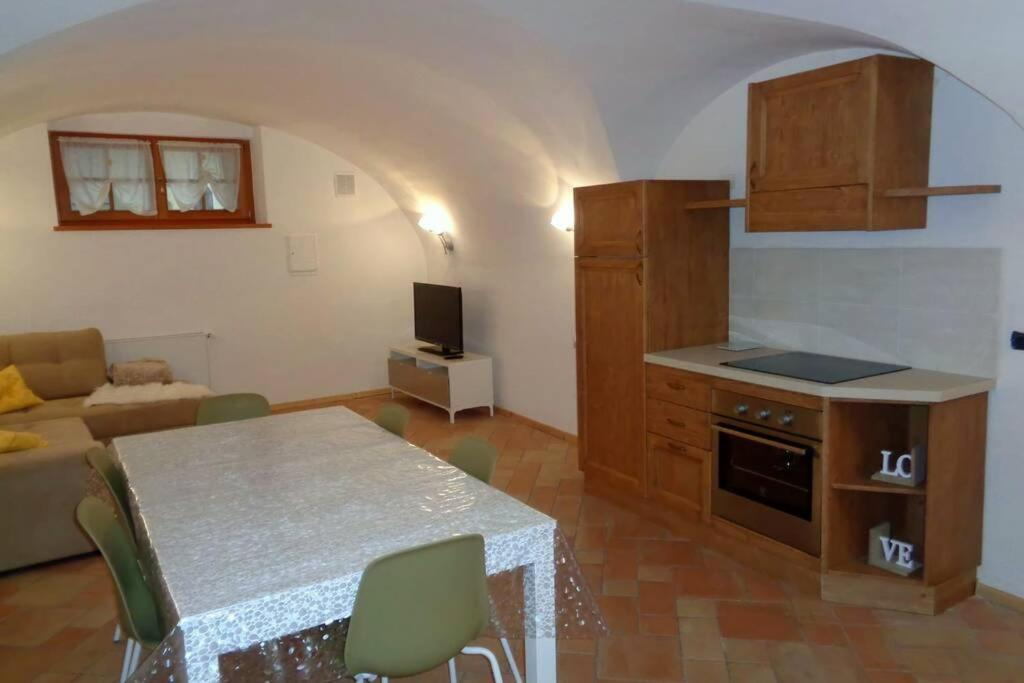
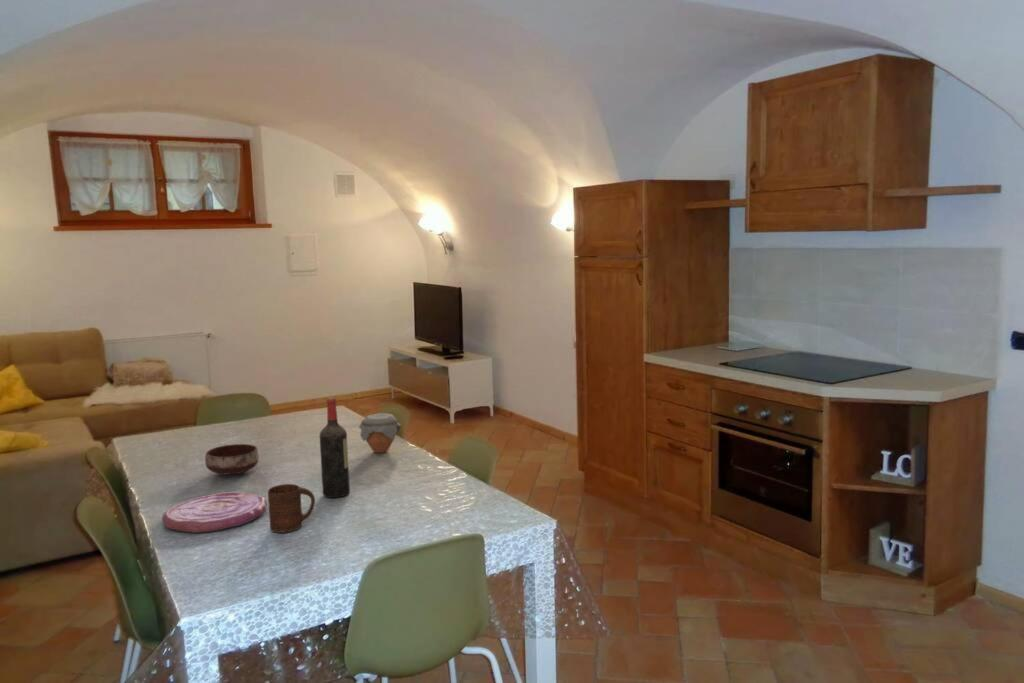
+ jar (379, 433)
+ cup (290, 507)
+ plate (216, 510)
+ bowl (232, 461)
+ wine bottle (333, 446)
